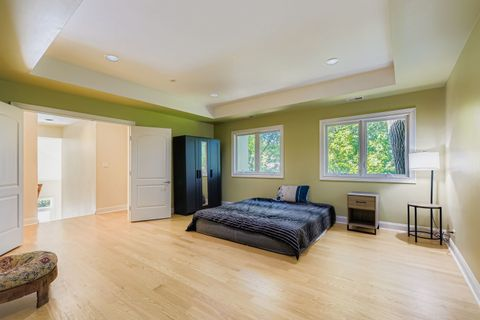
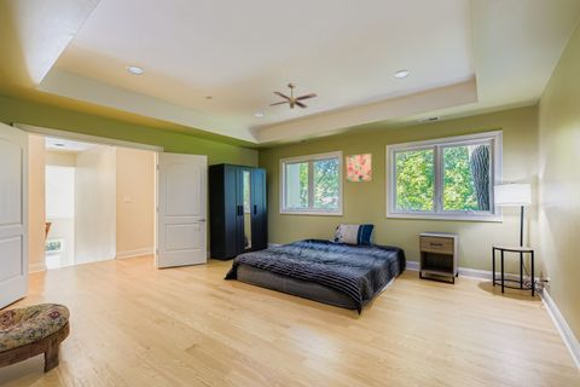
+ ceiling fan (291, 96)
+ wall art (358, 168)
